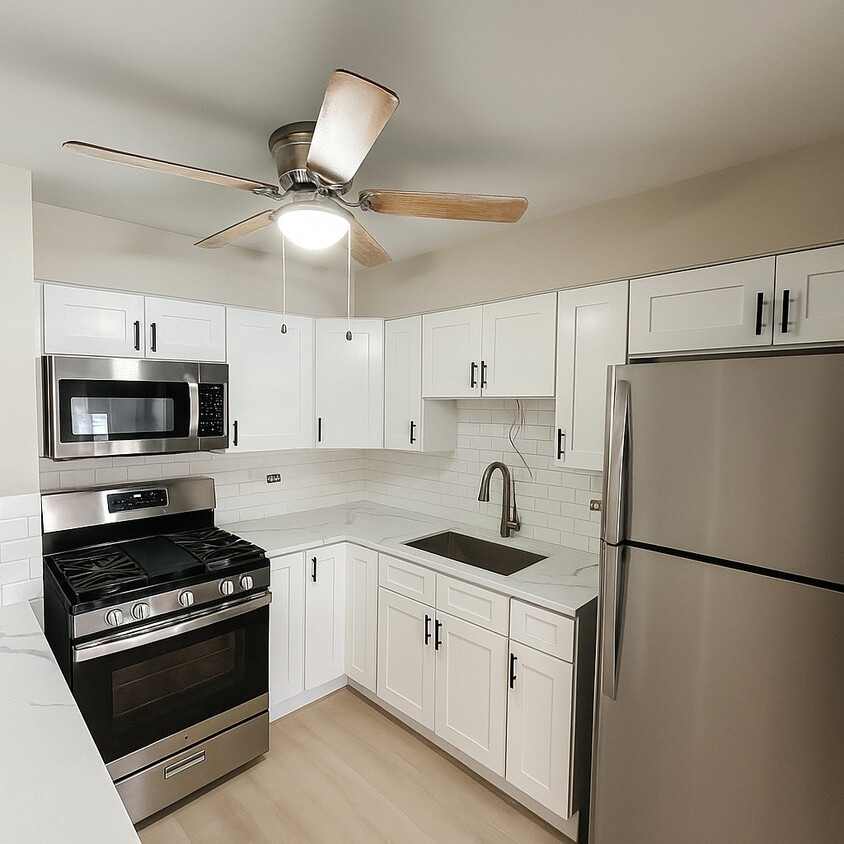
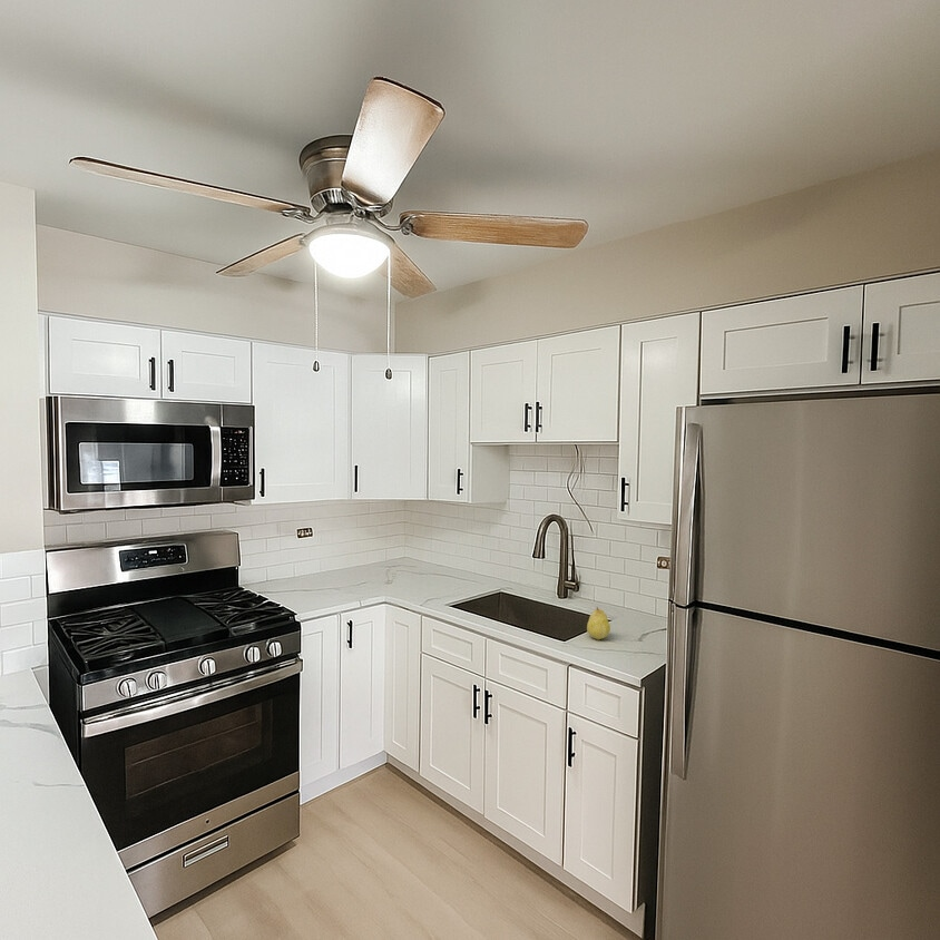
+ fruit (598, 623)
